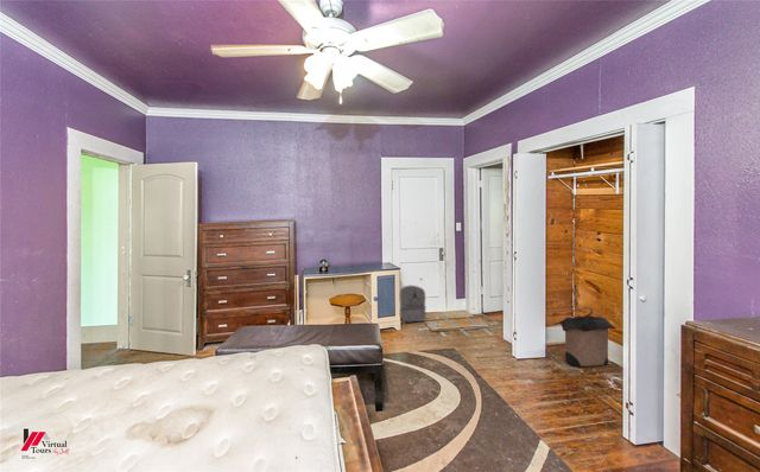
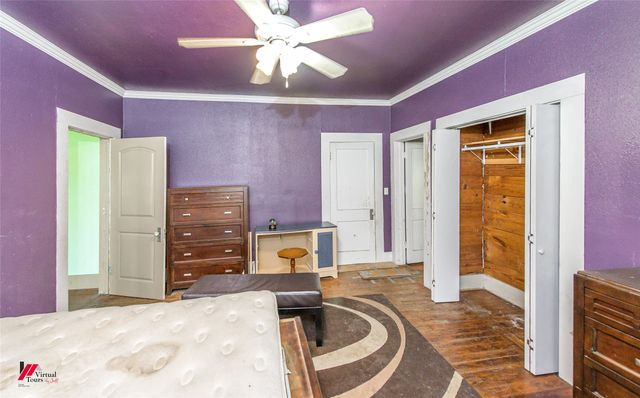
- laundry hamper (585, 333)
- backpack (411, 302)
